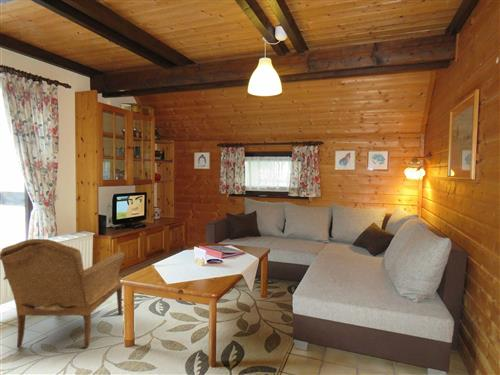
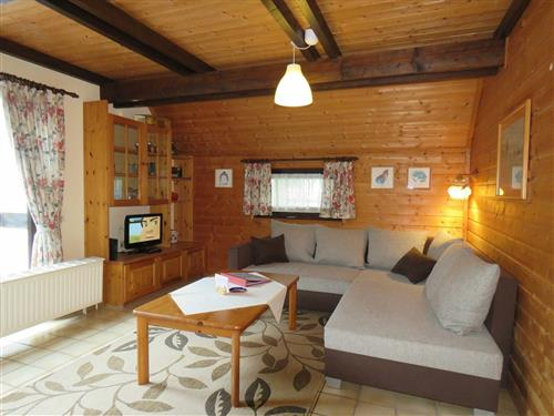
- armchair (68, 283)
